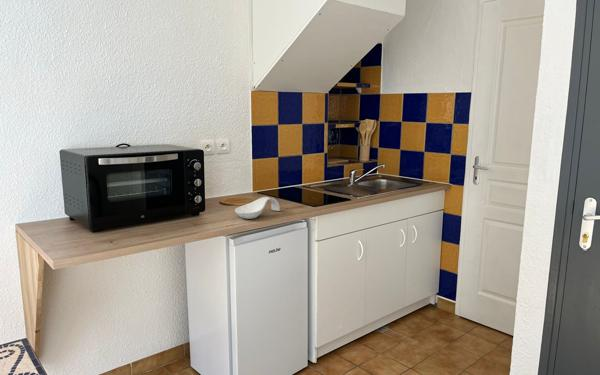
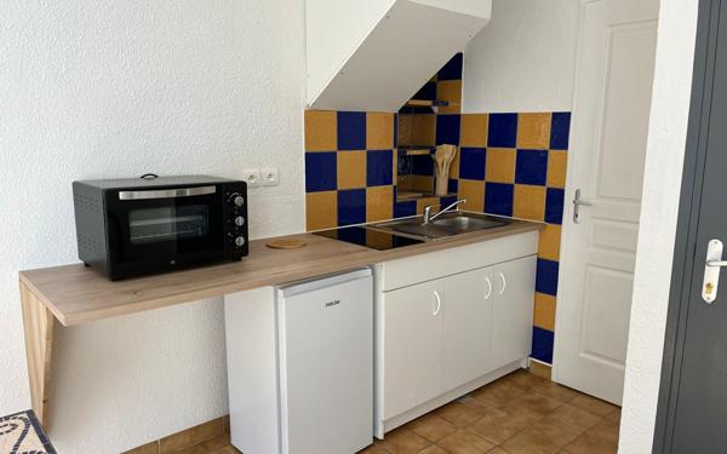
- spoon rest (258, 207)
